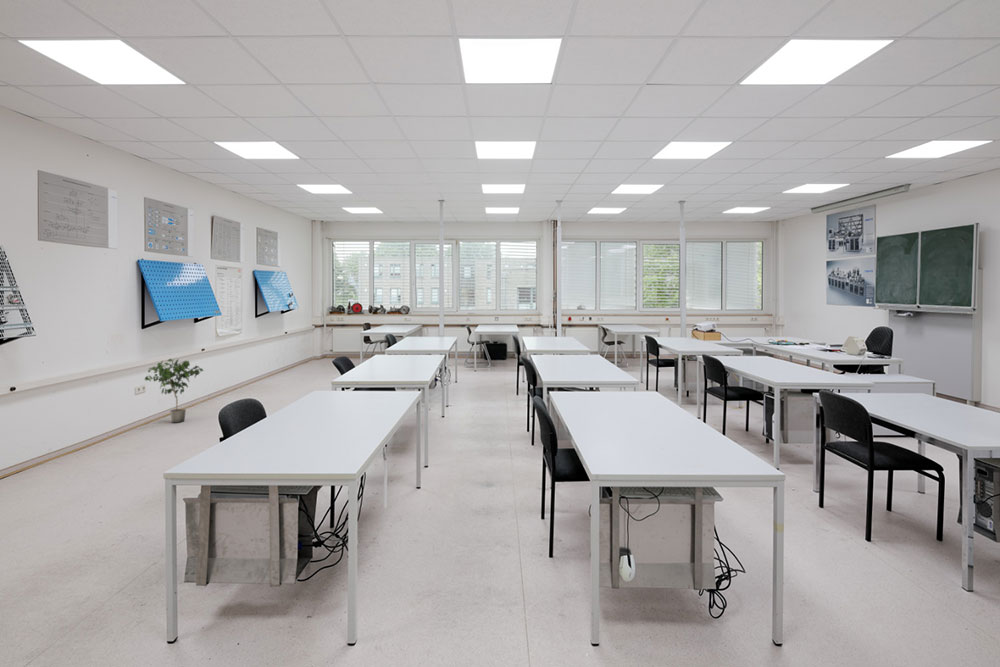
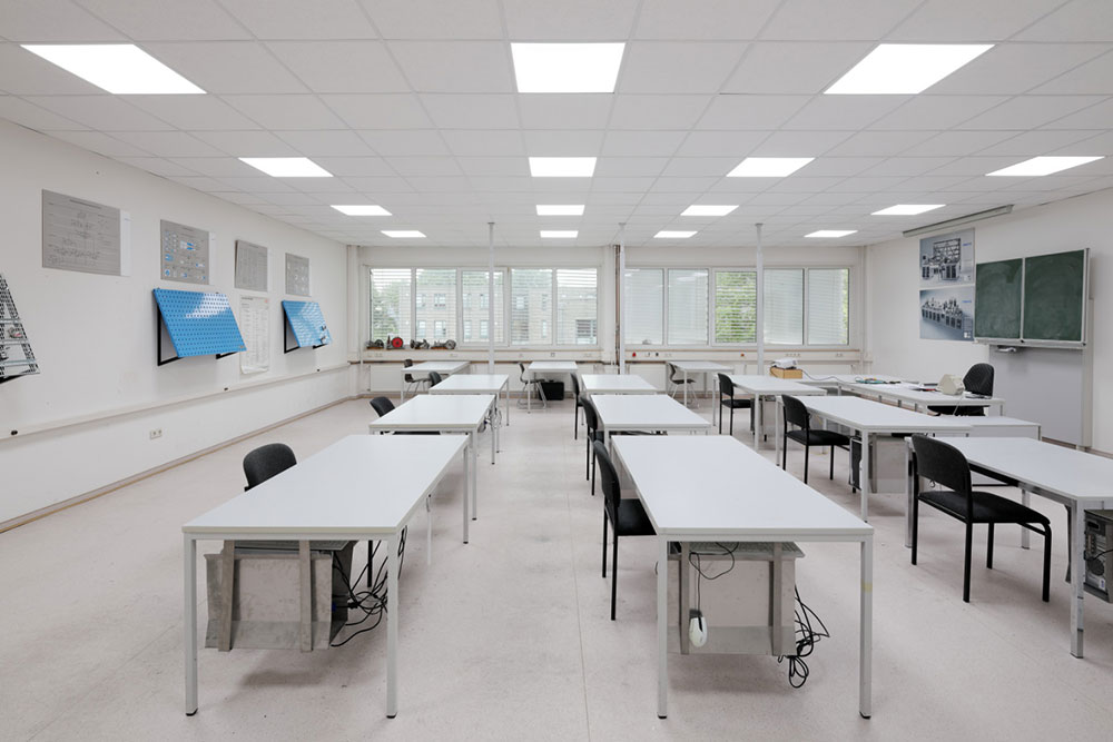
- potted plant (174, 391)
